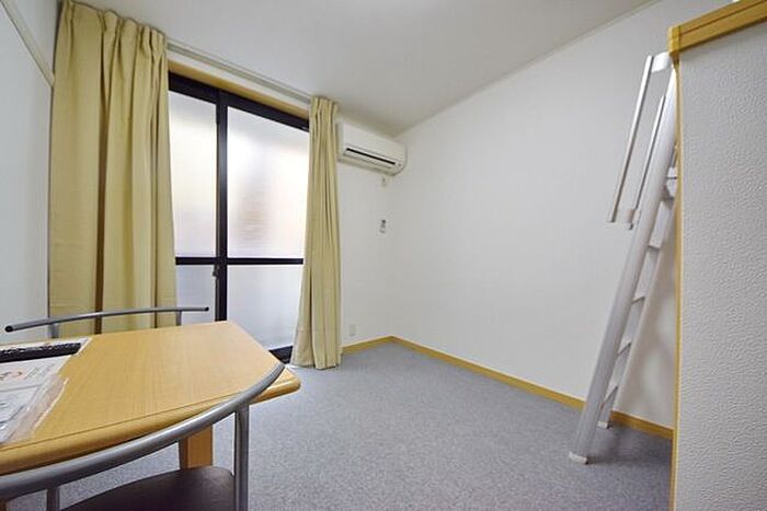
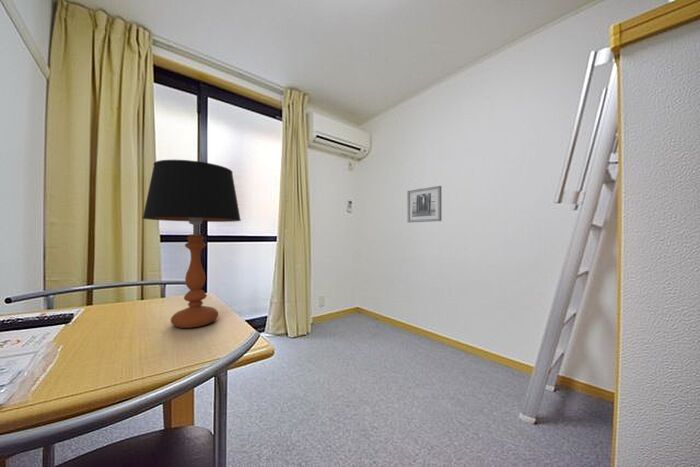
+ wall art (423, 205)
+ table lamp (195, 245)
